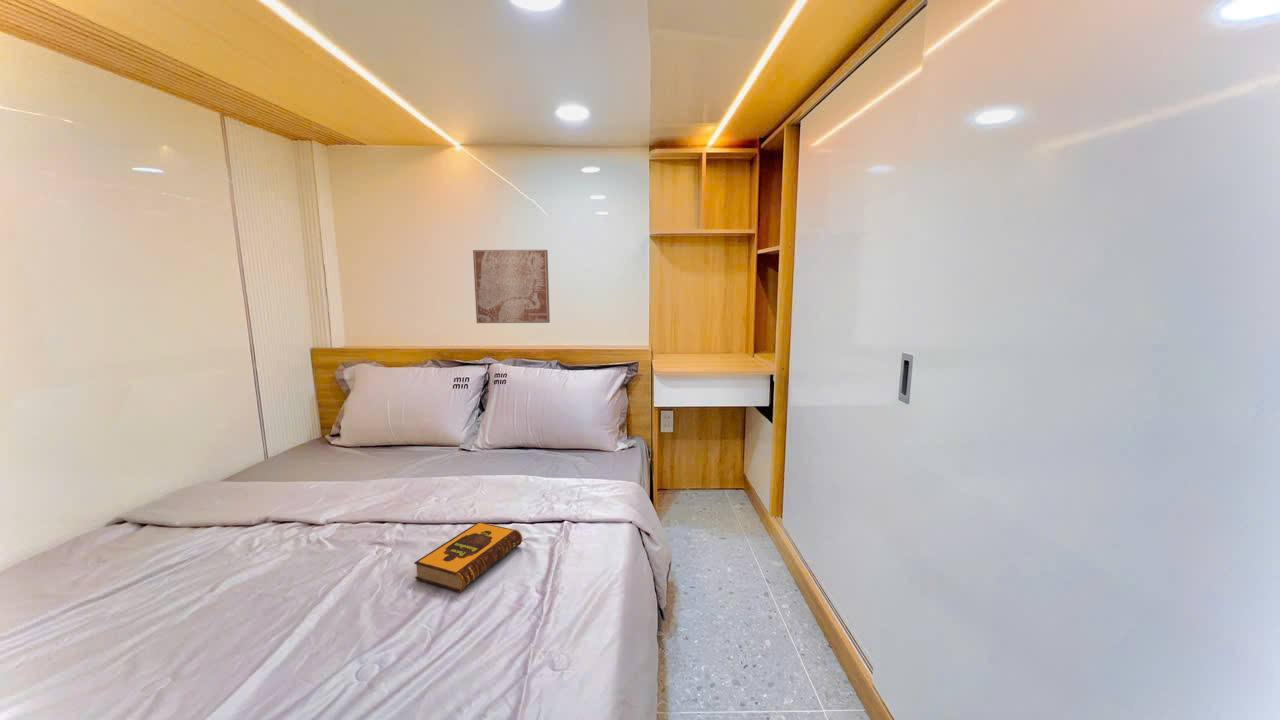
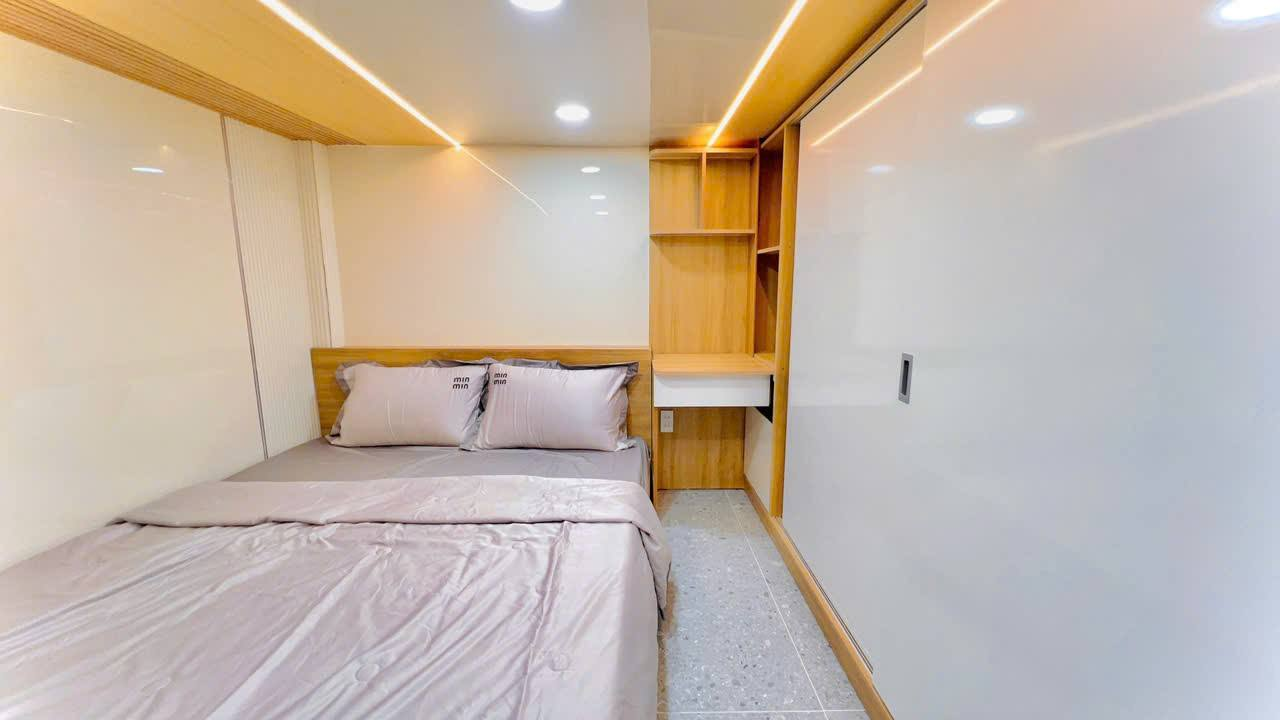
- hardback book (472, 553)
- wall art (512, 286)
